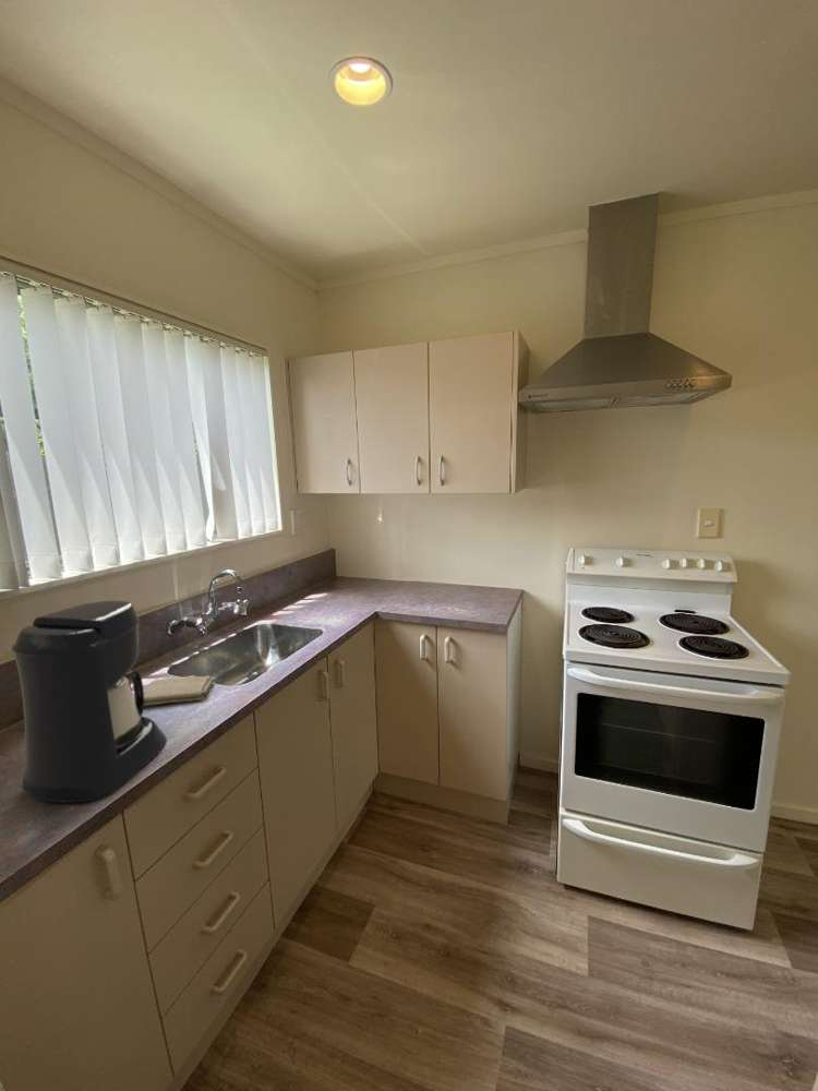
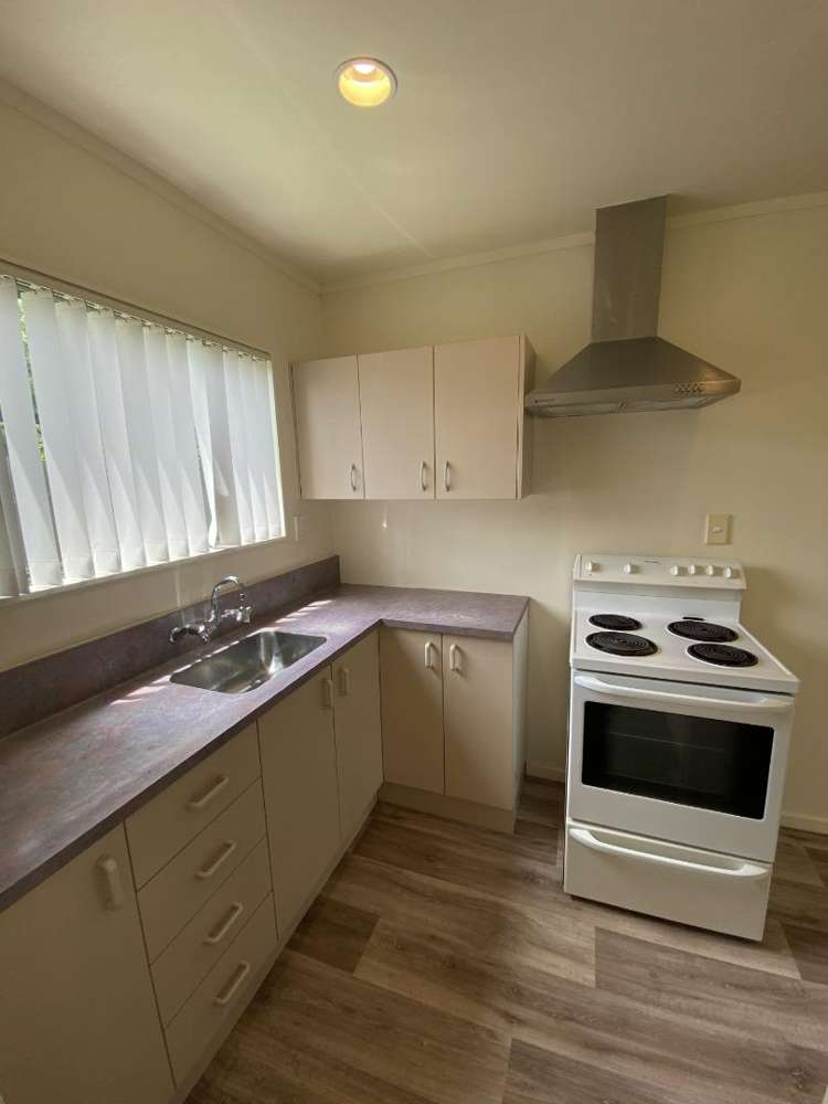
- washcloth (176, 688)
- coffee maker (88, 691)
